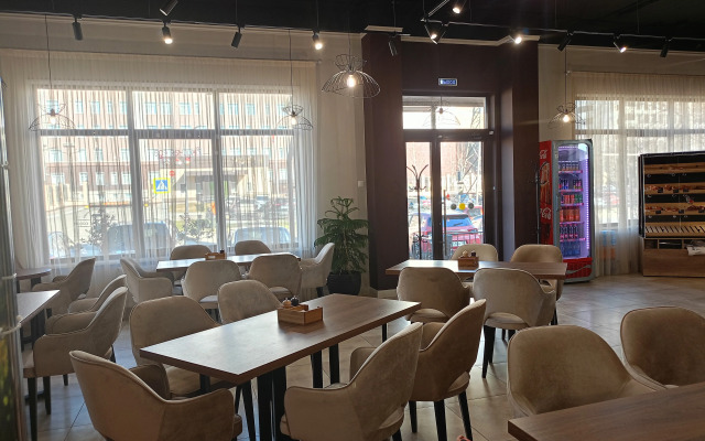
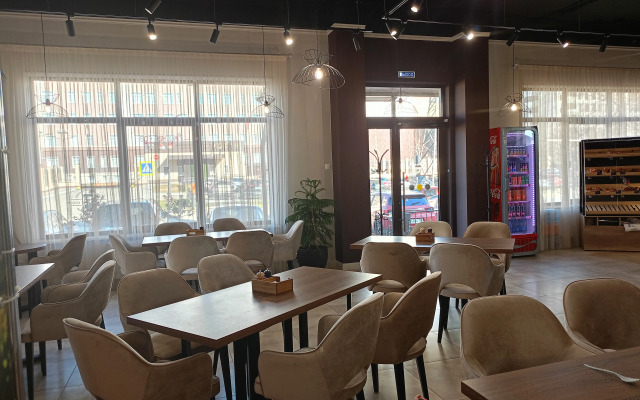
+ spoon (610, 371)
